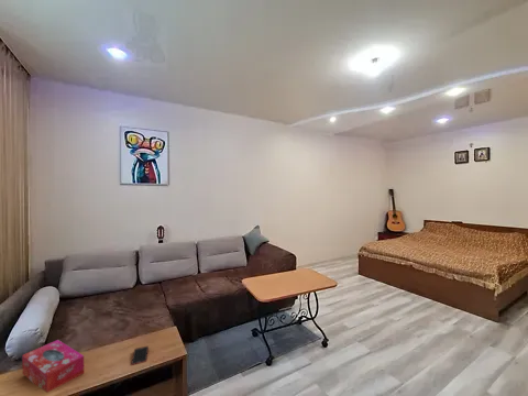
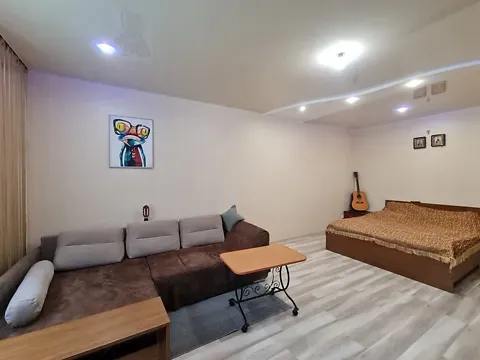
- tissue box (53, 364)
- cell phone (140, 355)
